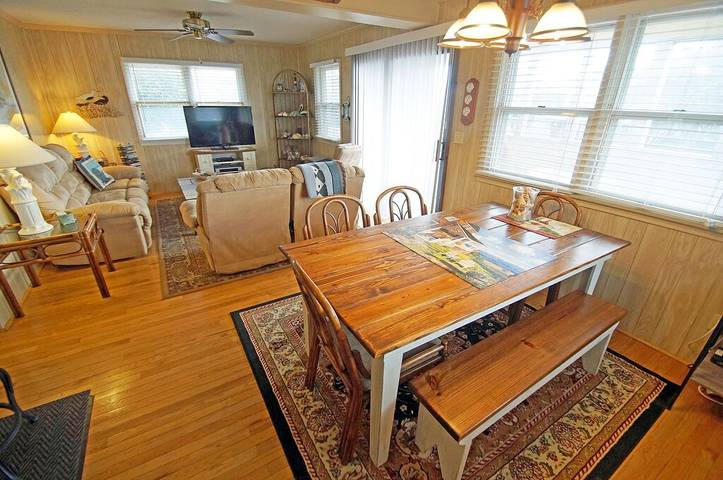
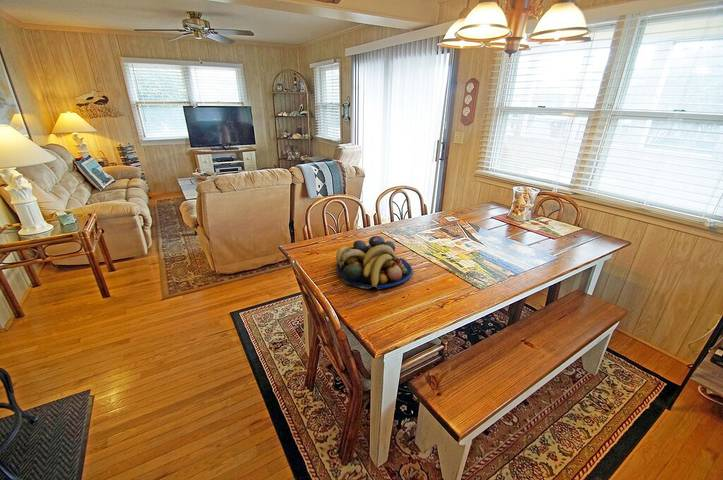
+ fruit bowl (375, 256)
